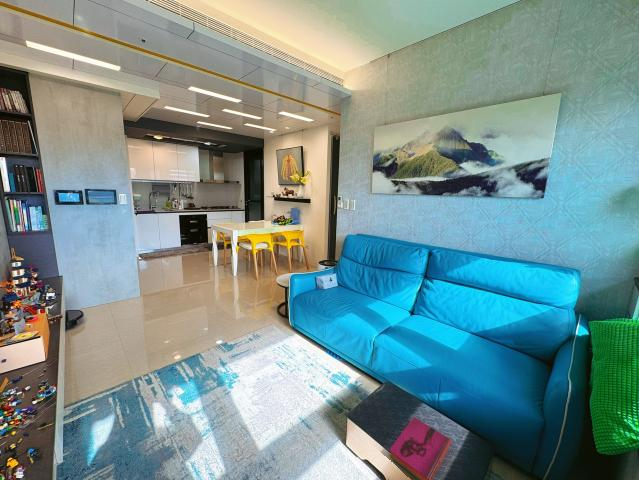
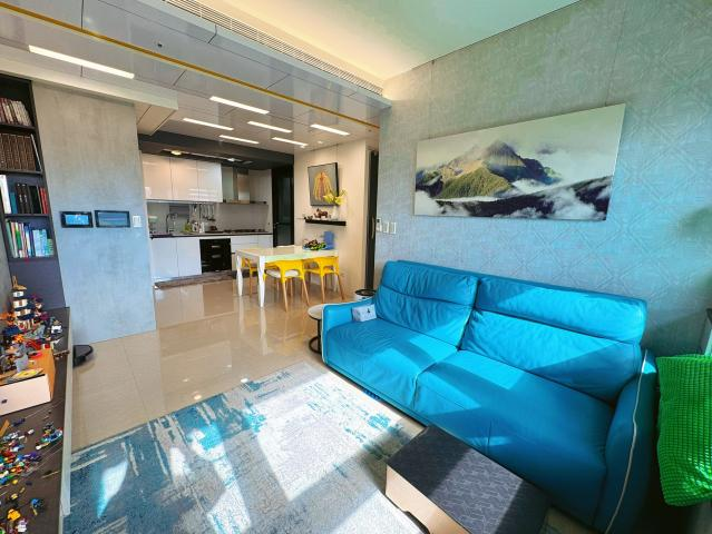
- hardback book (420, 447)
